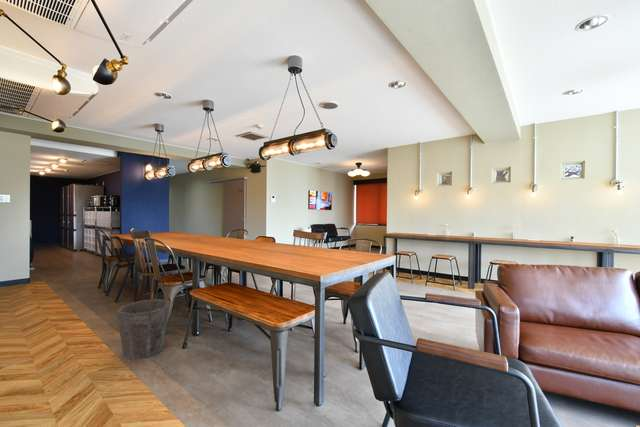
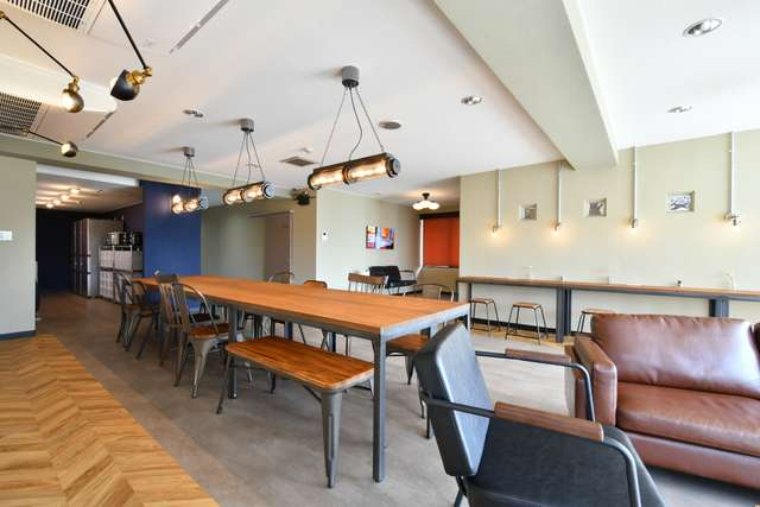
- waste bin (144, 328)
